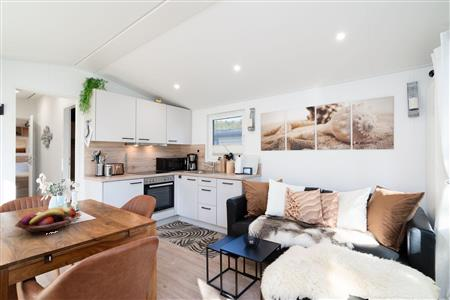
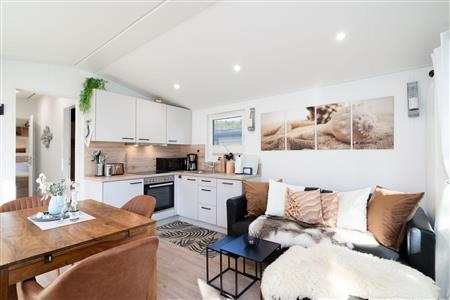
- fruit basket (51, 217)
